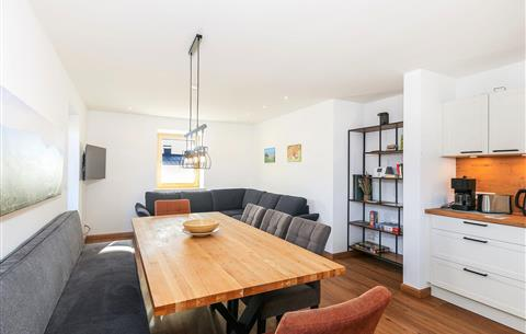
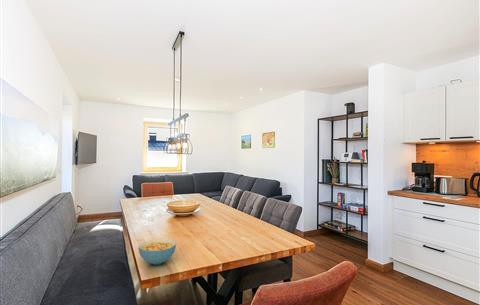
+ cereal bowl (157, 253)
